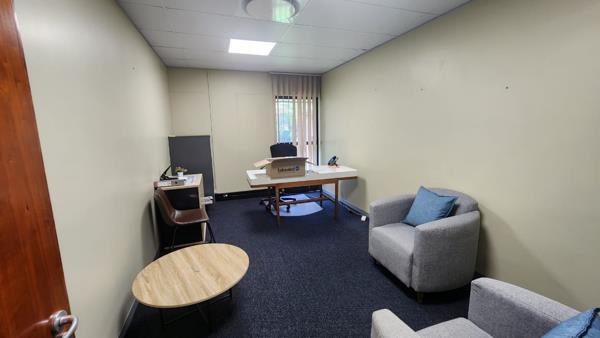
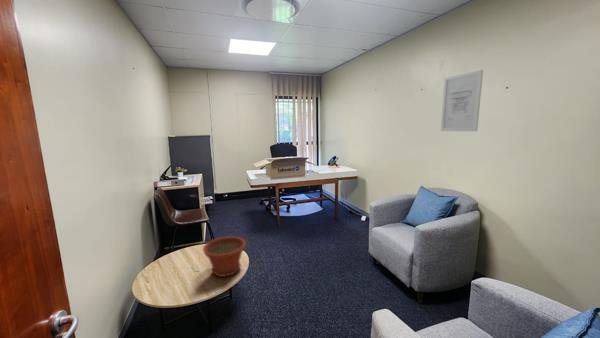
+ plant pot (225, 257)
+ wall art (459, 103)
